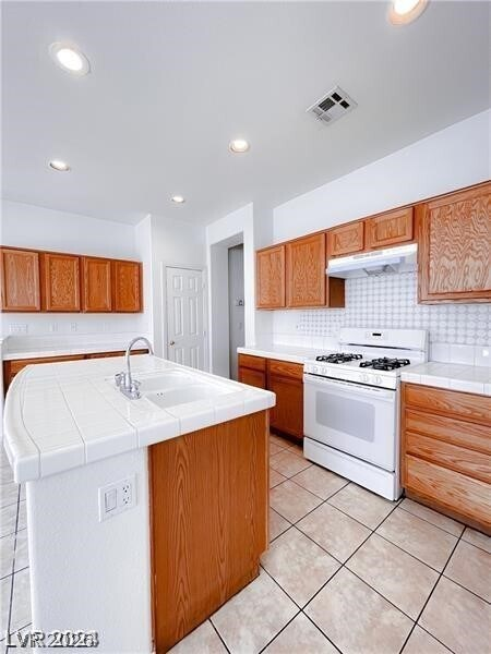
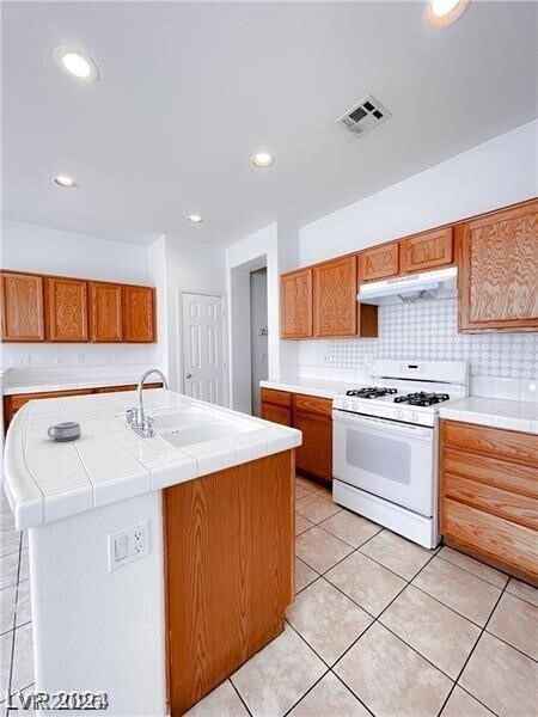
+ mug (63, 430)
